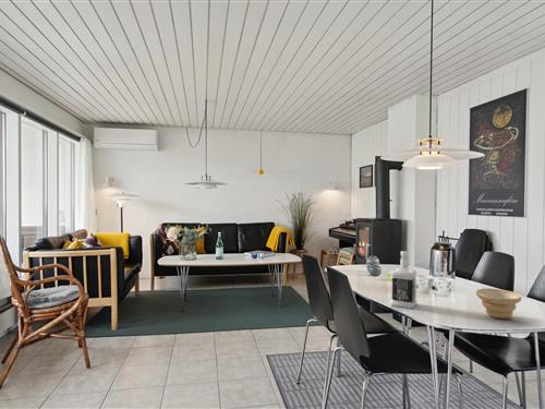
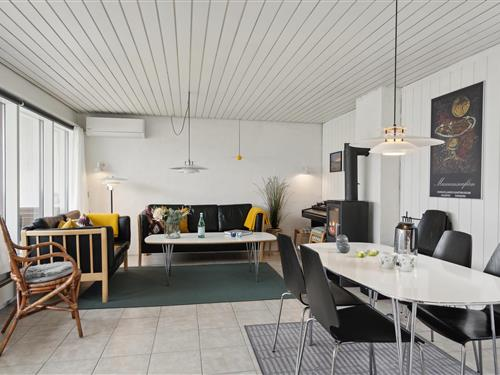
- bowl (497, 304)
- bottle (403, 278)
